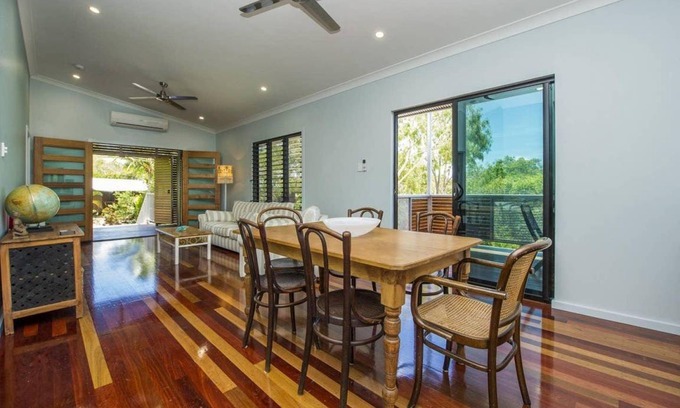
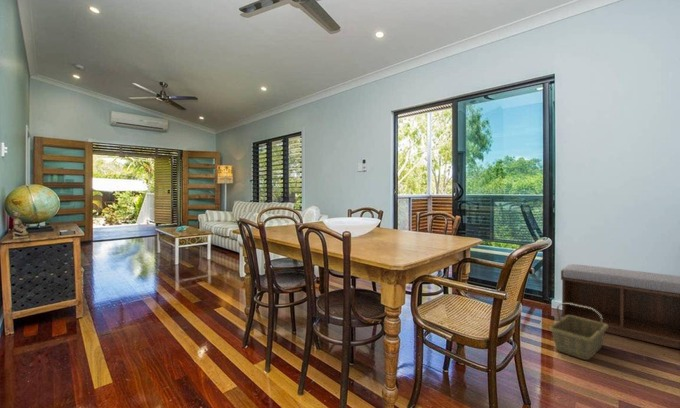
+ bench (622, 300)
+ basket (578, 326)
